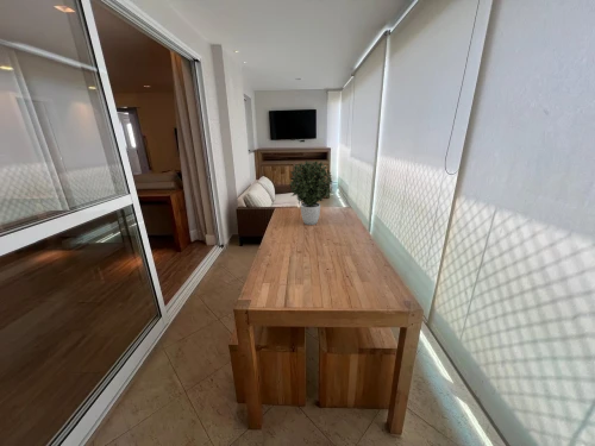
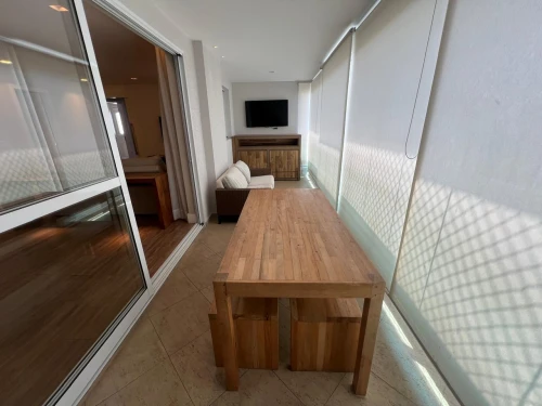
- potted plant (311, 193)
